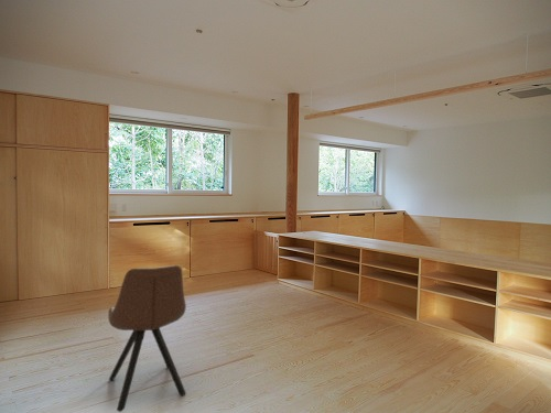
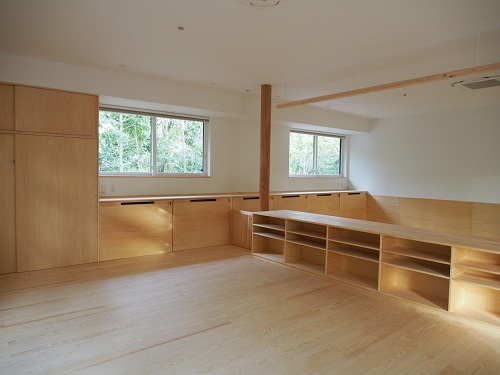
- chair (147, 323)
